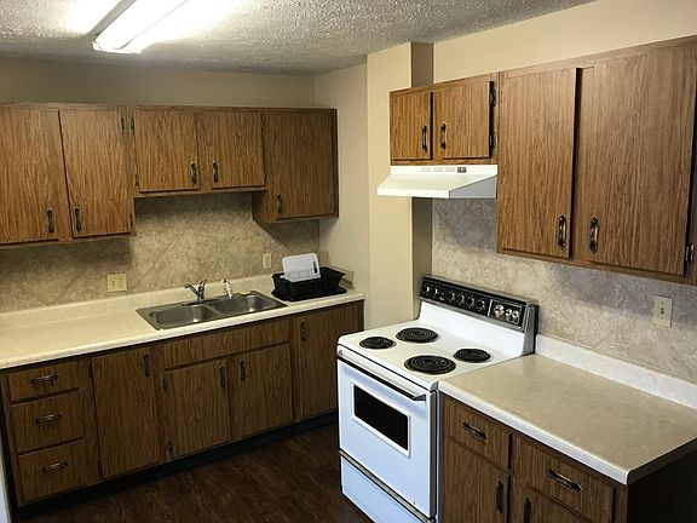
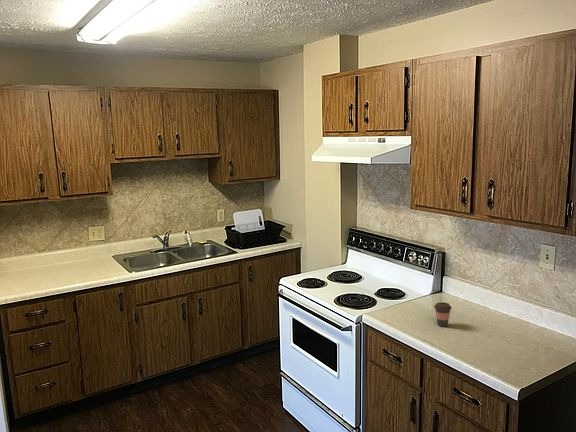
+ coffee cup (442, 314)
